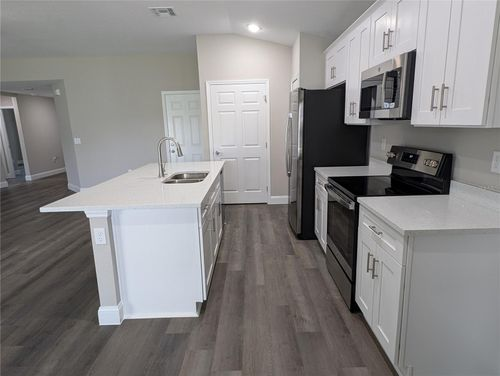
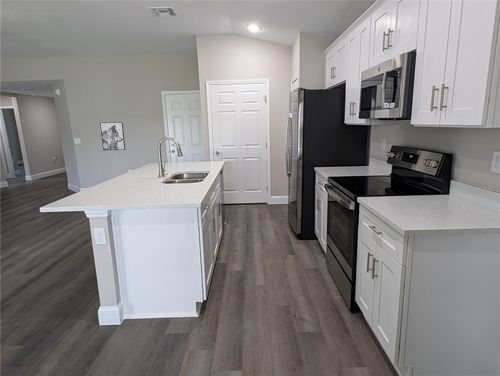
+ wall art (112, 136)
